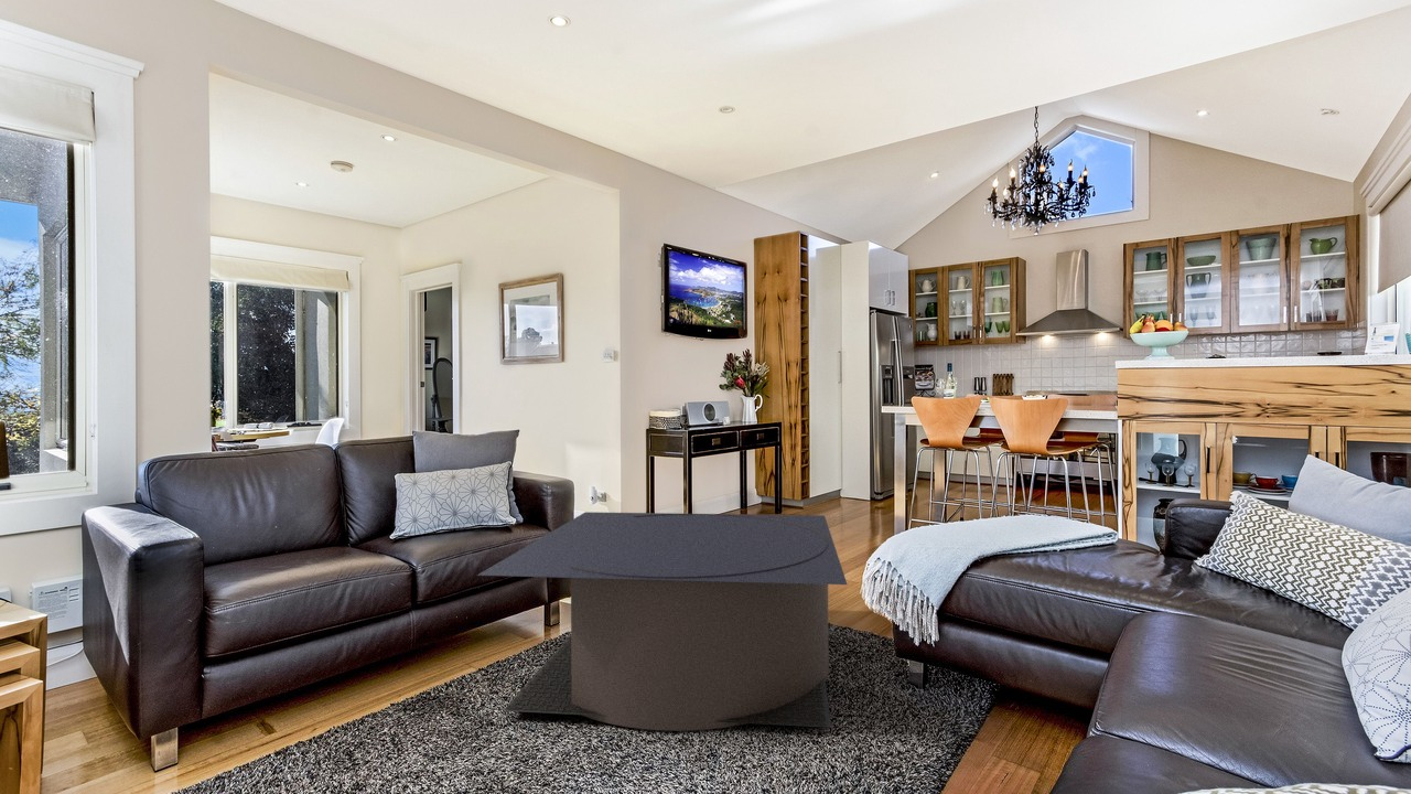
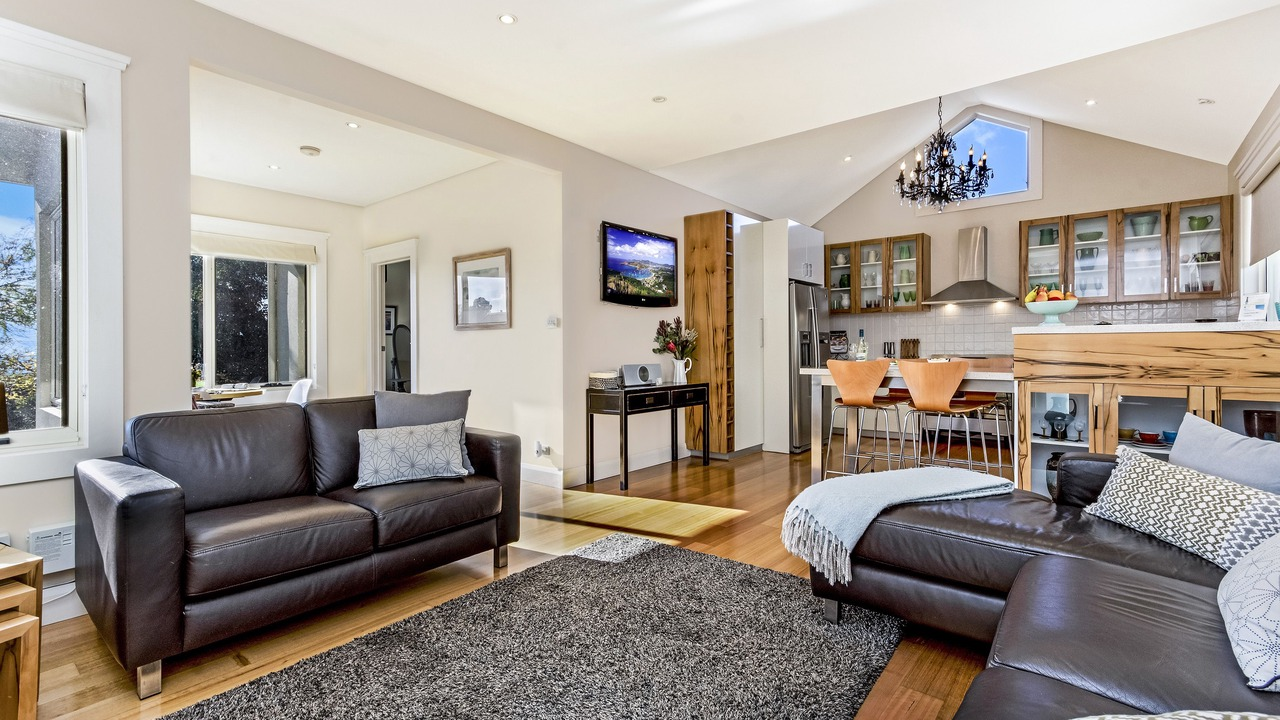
- coffee table (685, 599)
